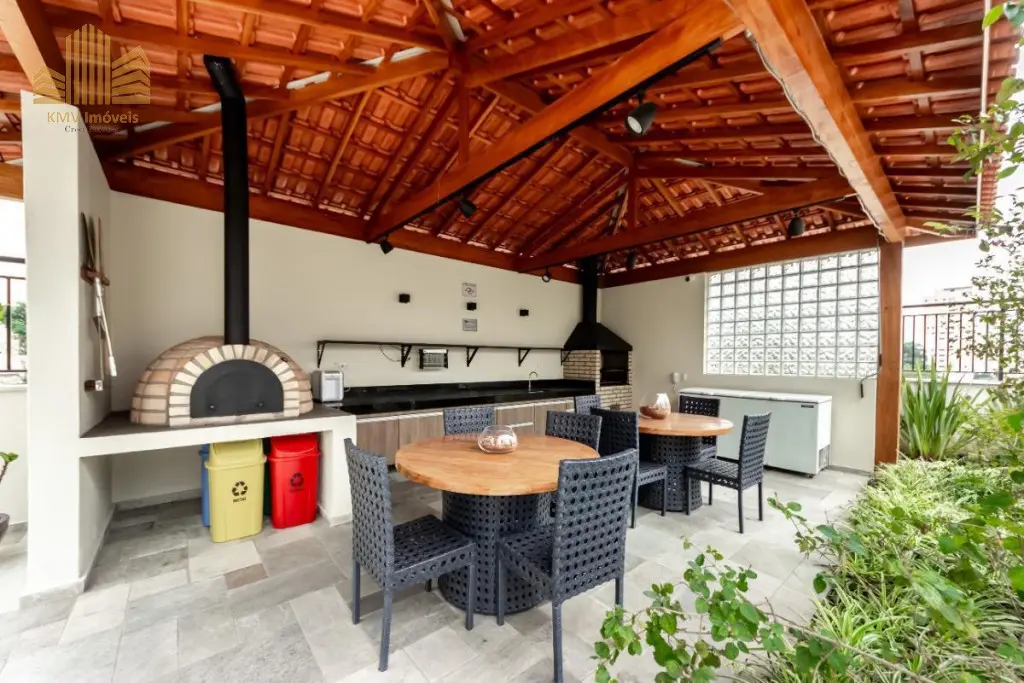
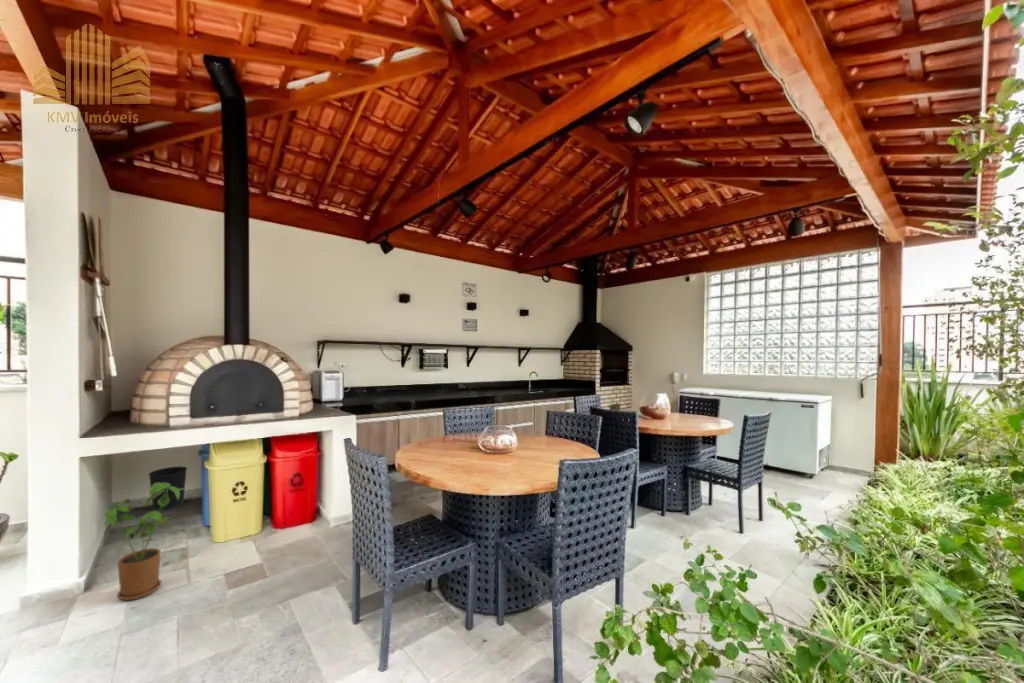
+ house plant (142, 539)
+ wastebasket (168, 489)
